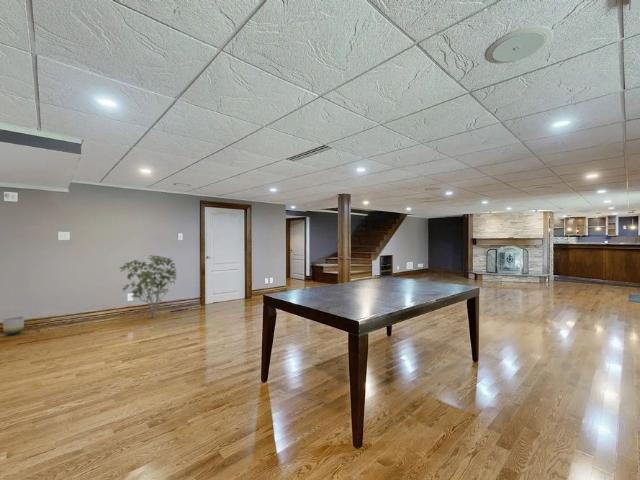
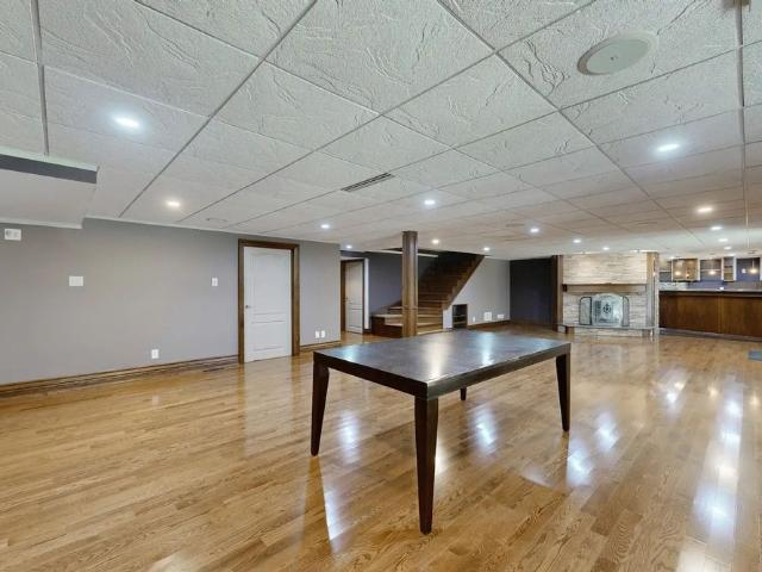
- planter (13, 326)
- shrub (153, 286)
